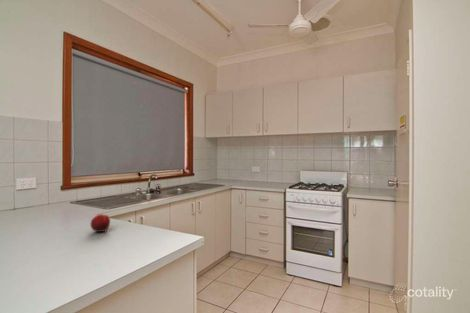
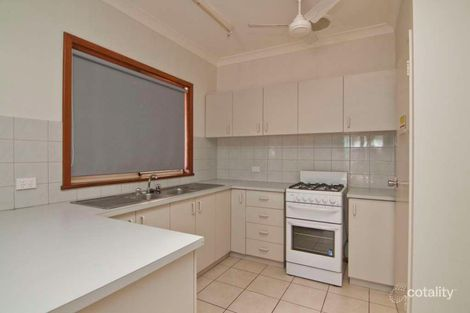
- fruit (100, 222)
